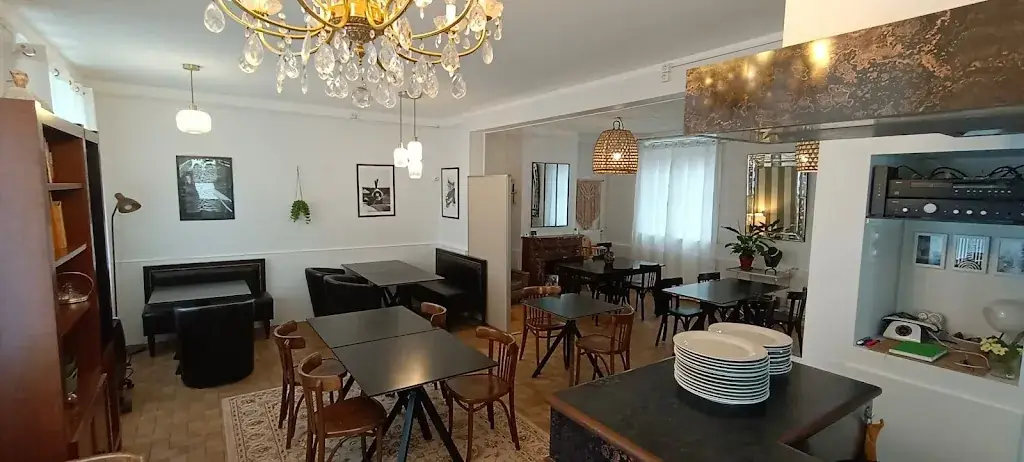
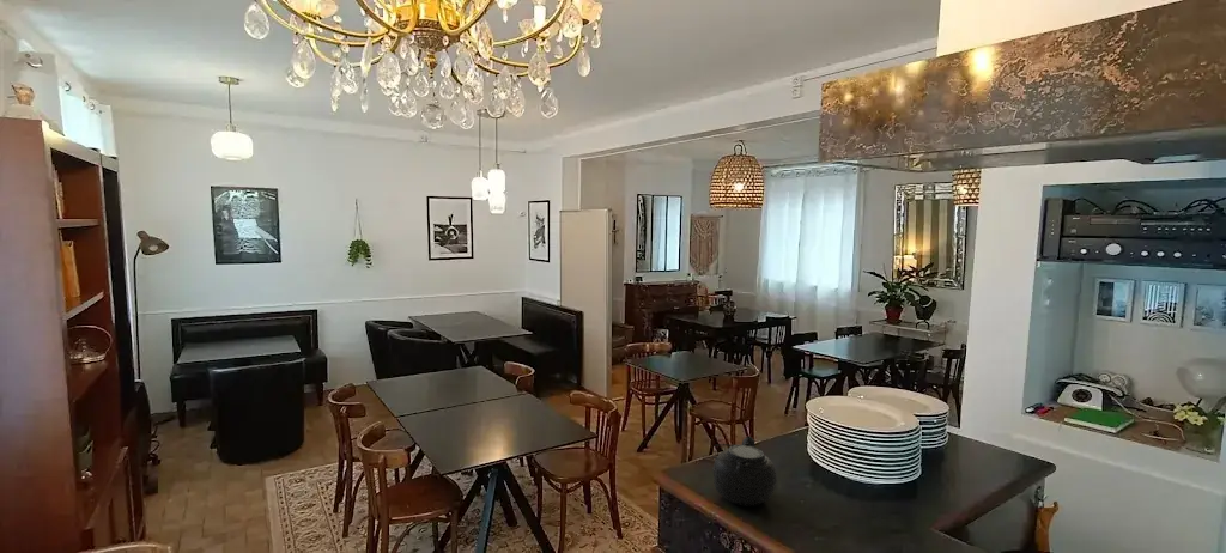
+ teapot (745, 470)
